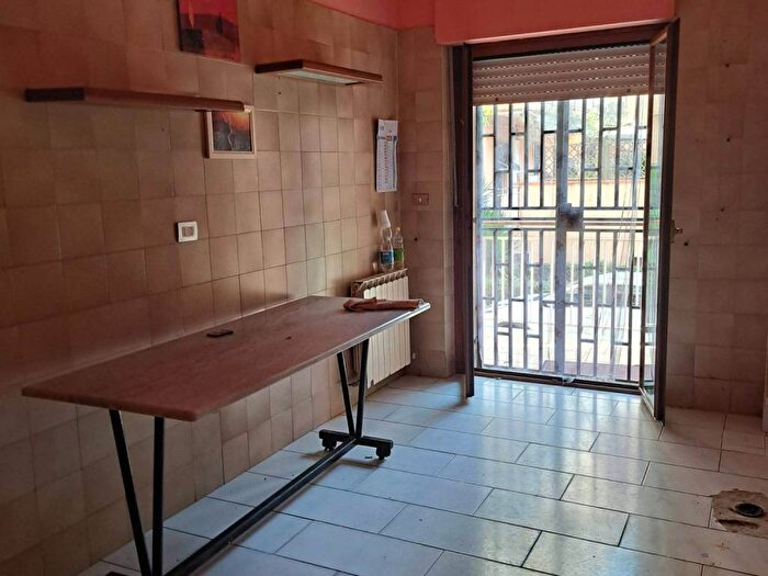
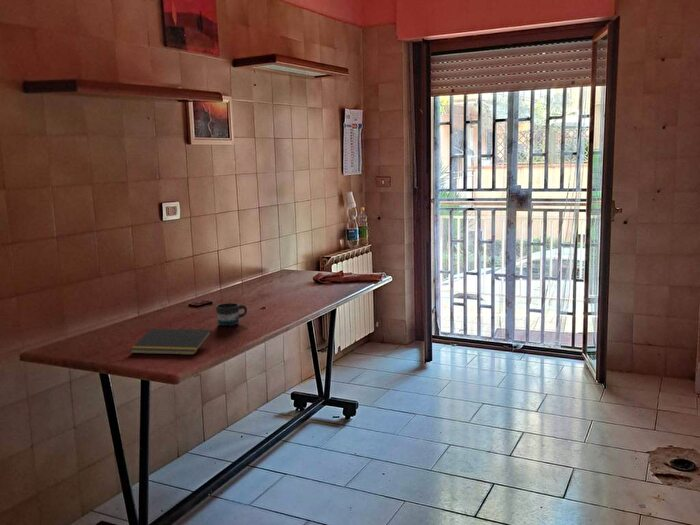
+ notepad (171, 341)
+ mug (229, 314)
